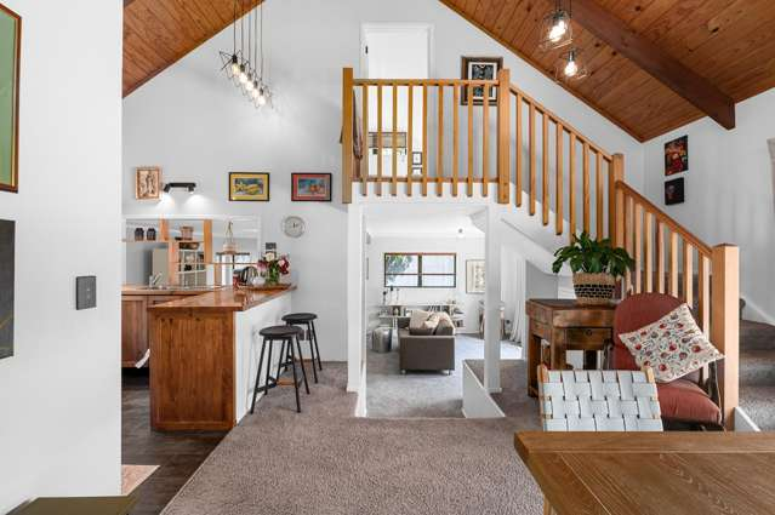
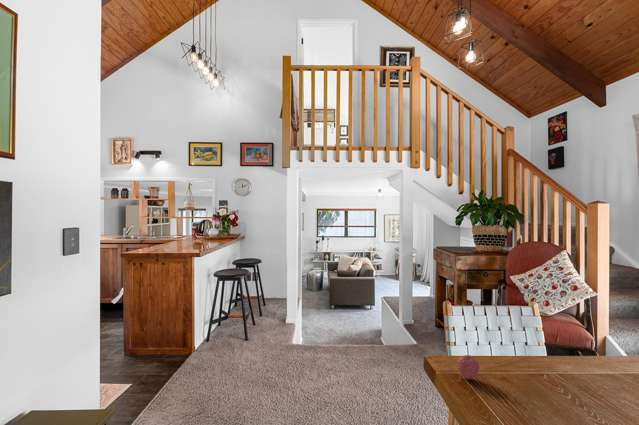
+ fruit (468, 366)
